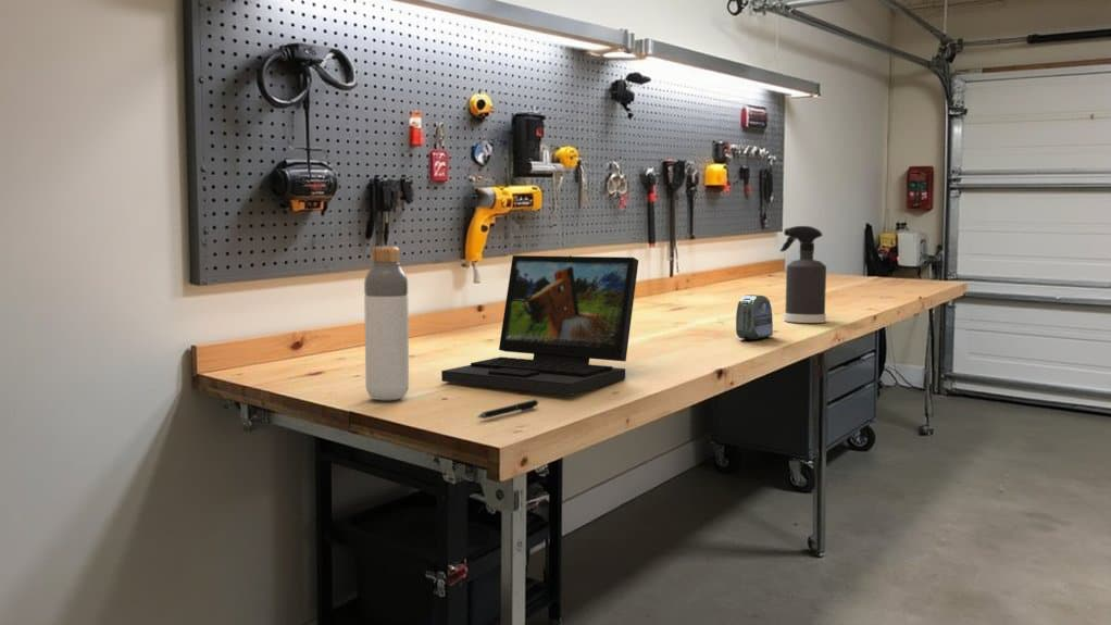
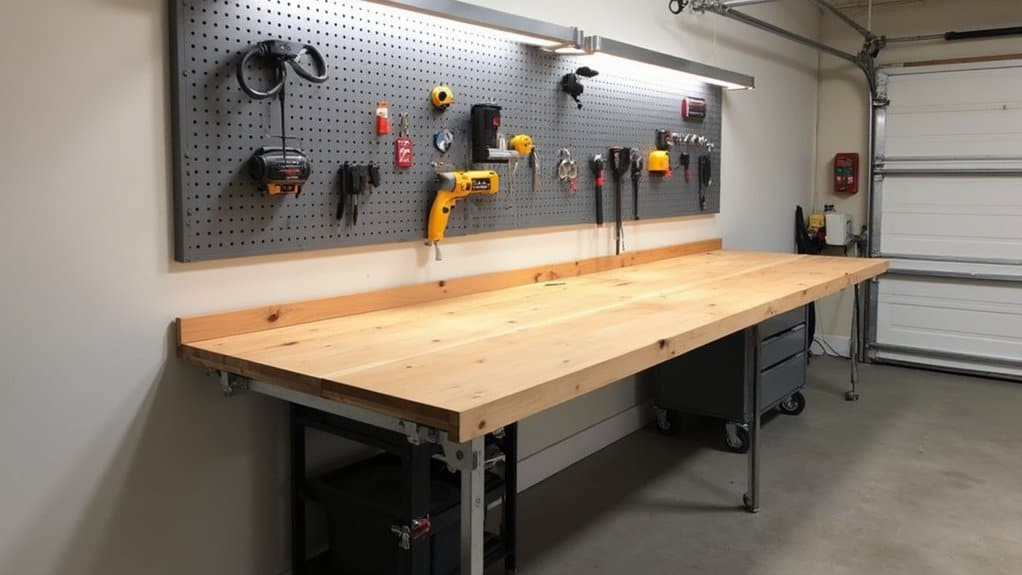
- pen (508, 409)
- laptop (541, 317)
- spray bottle (802, 273)
- bottle (386, 323)
- tape measure (753, 316)
